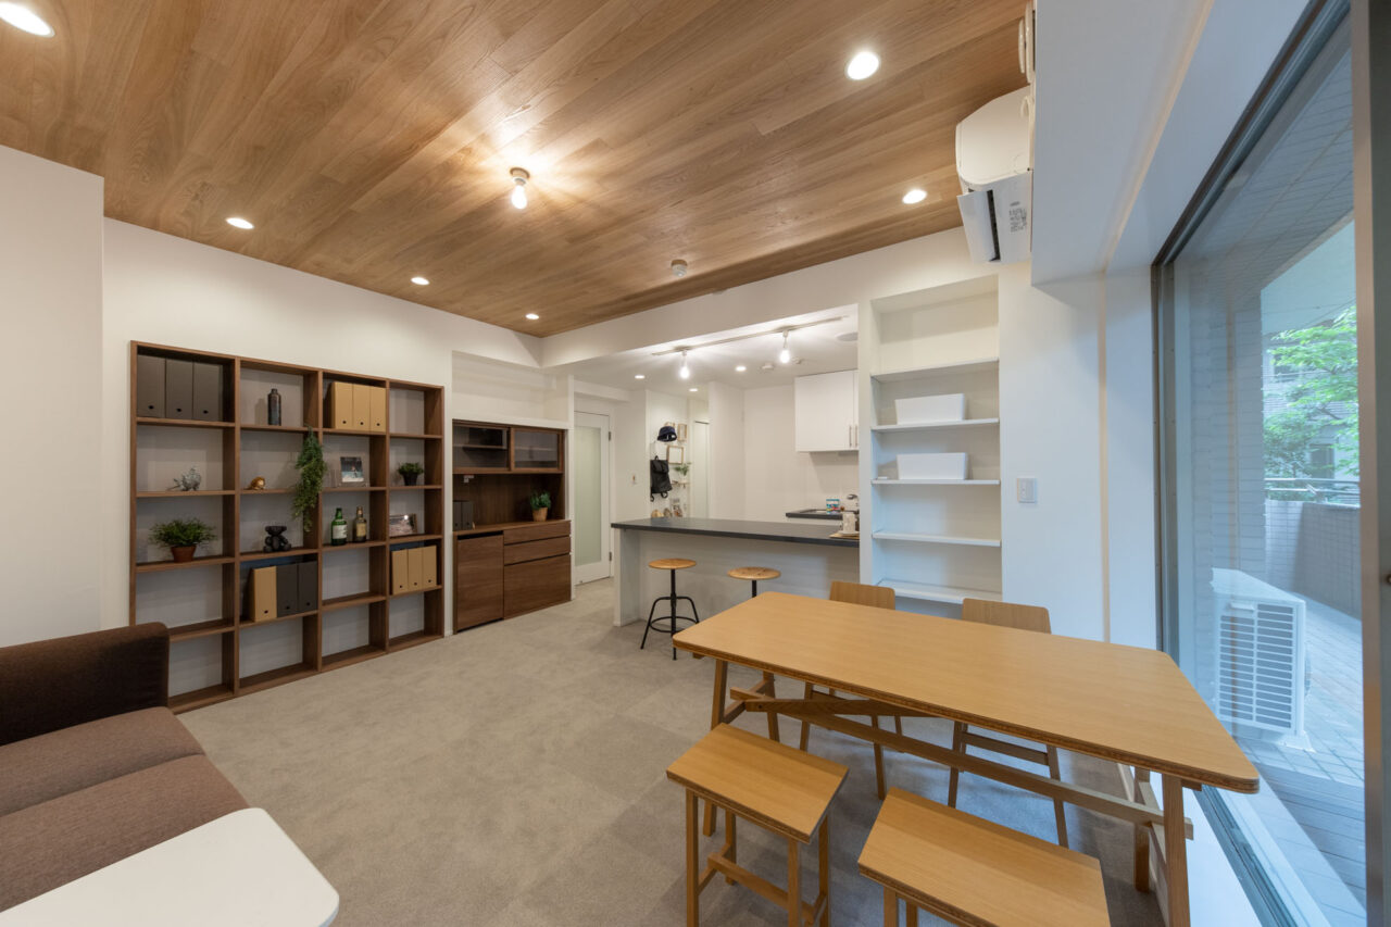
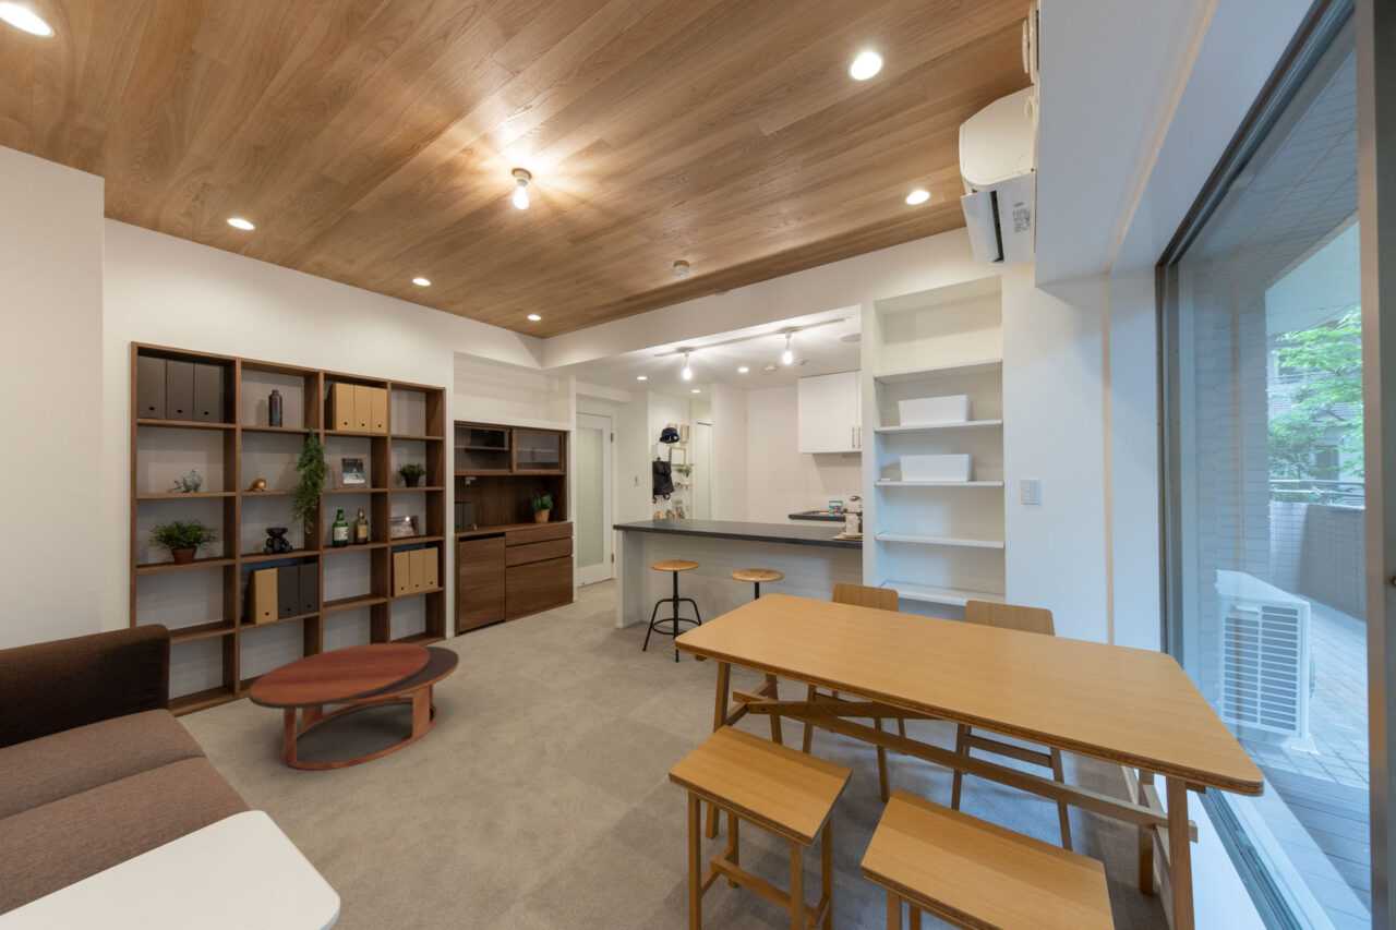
+ coffee table (363, 698)
